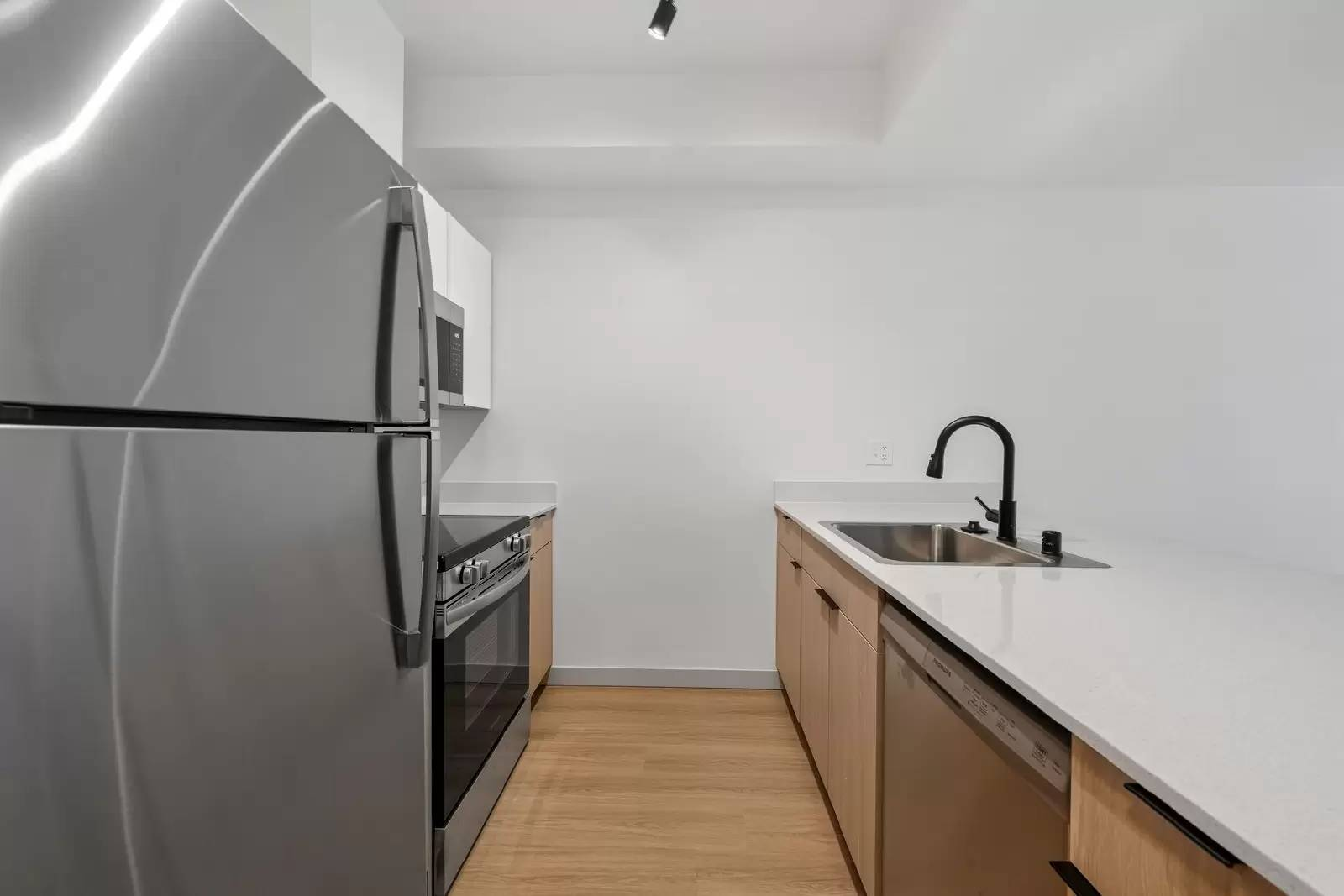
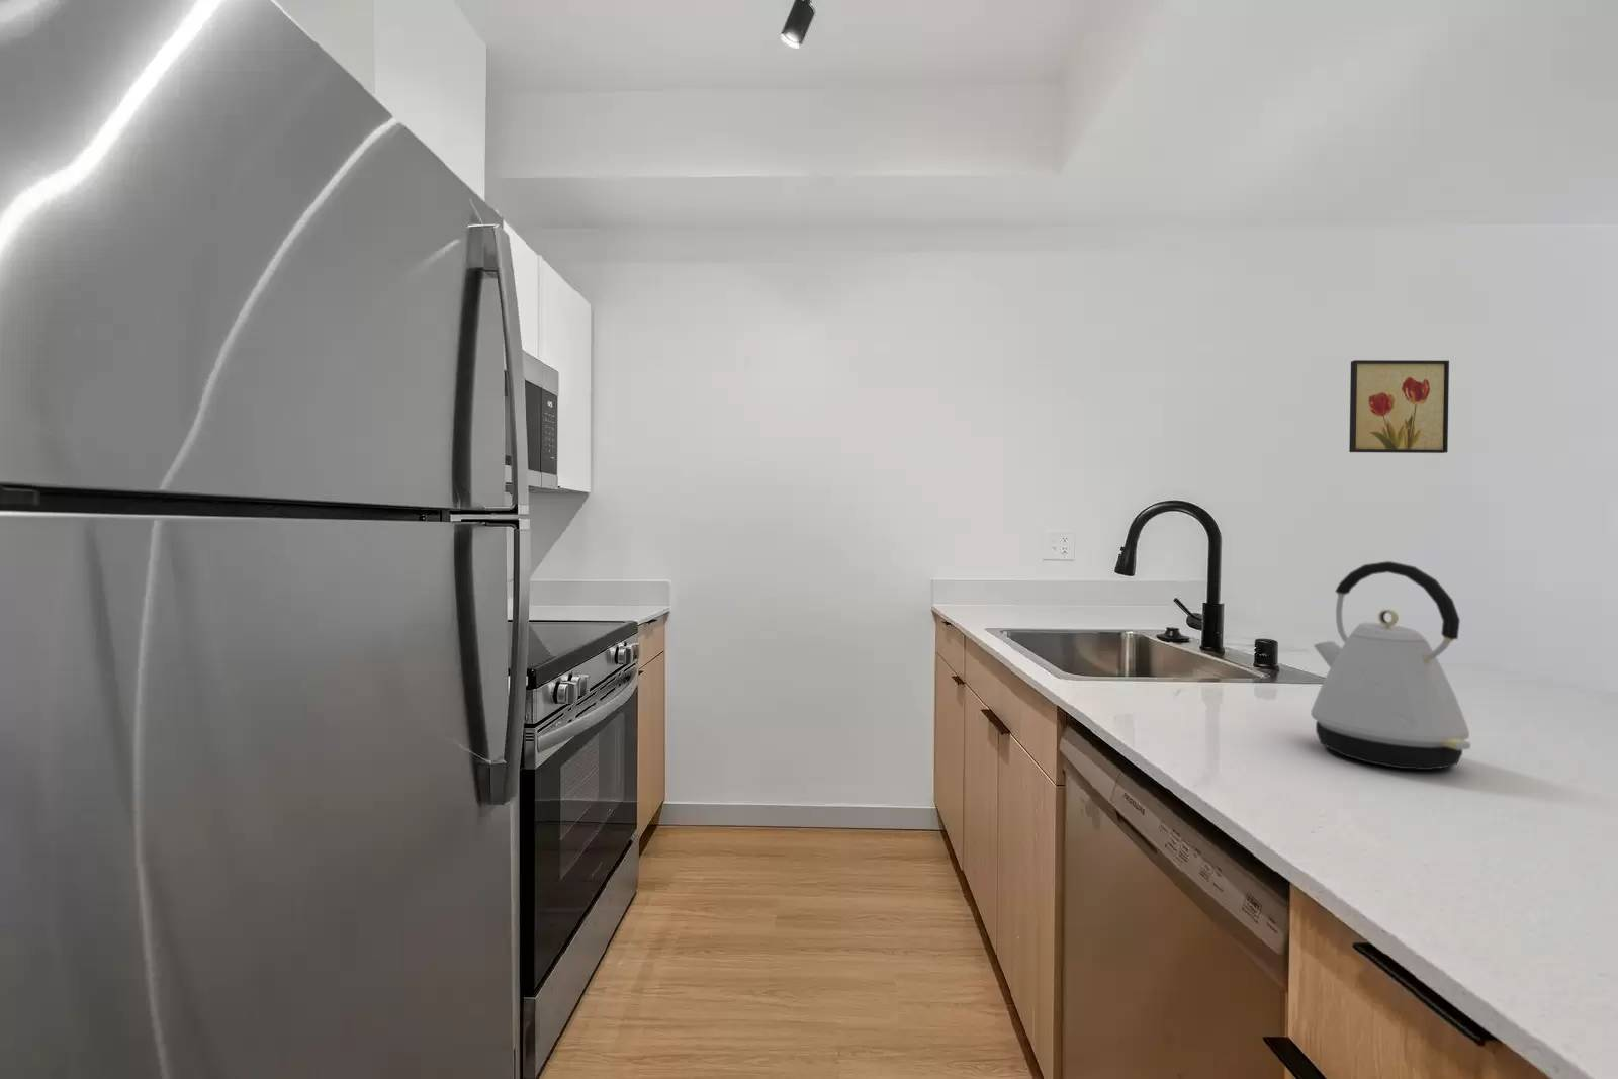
+ kettle (1383, 658)
+ wall art (1396, 407)
